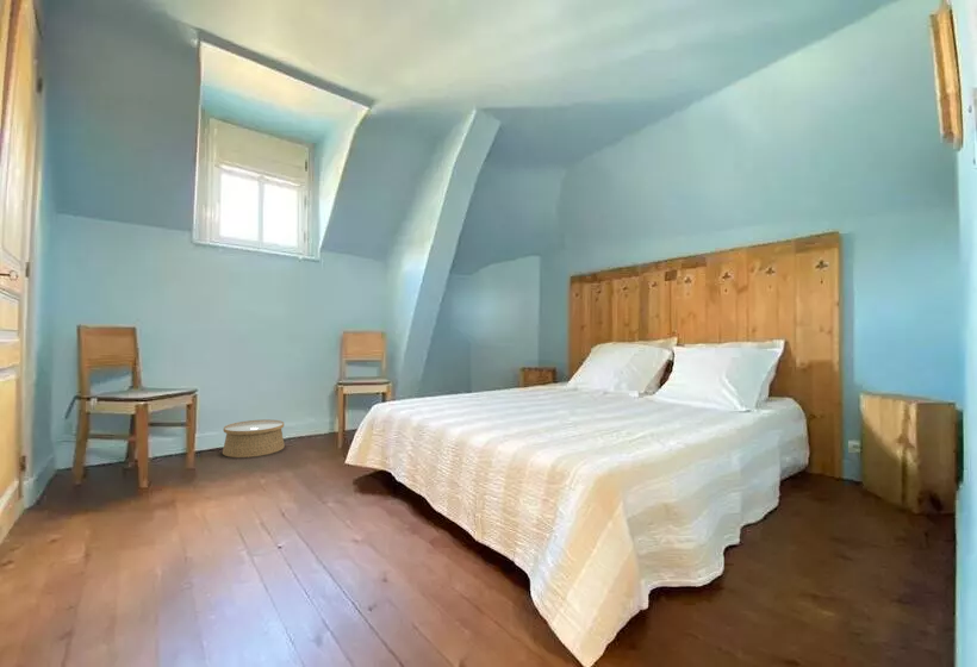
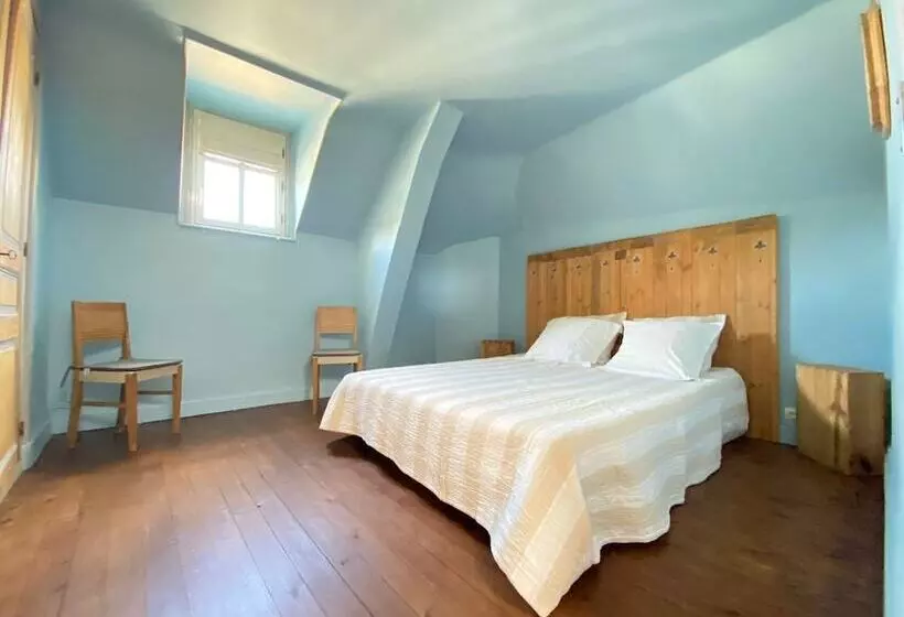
- woven basket (254, 437)
